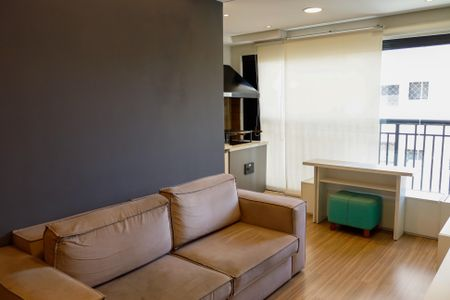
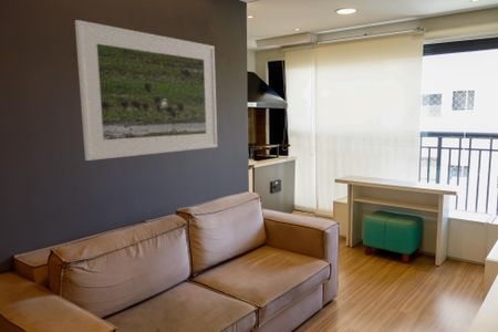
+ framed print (158, 94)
